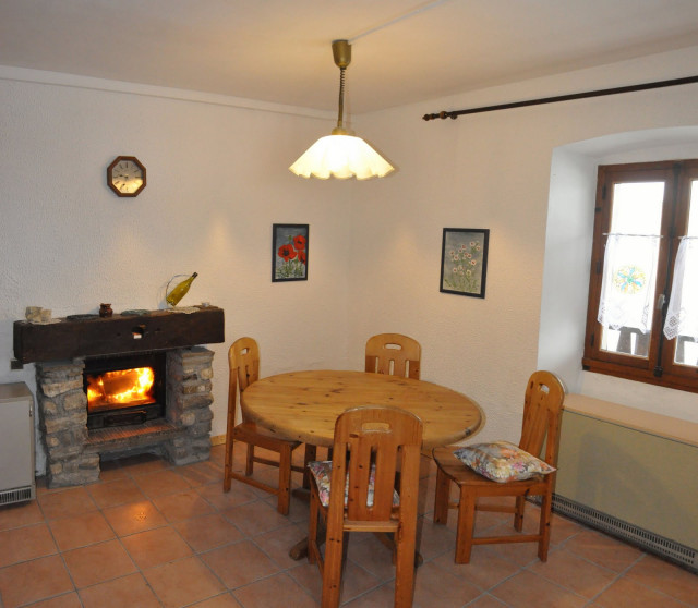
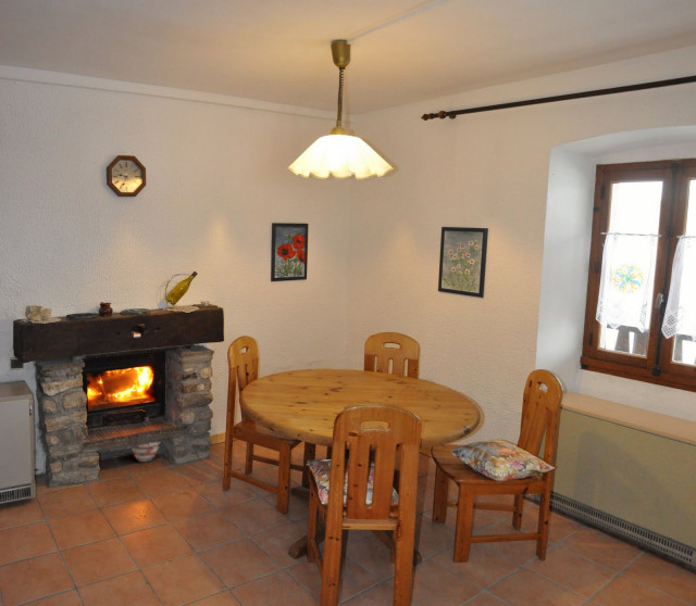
+ woven basket (145, 444)
